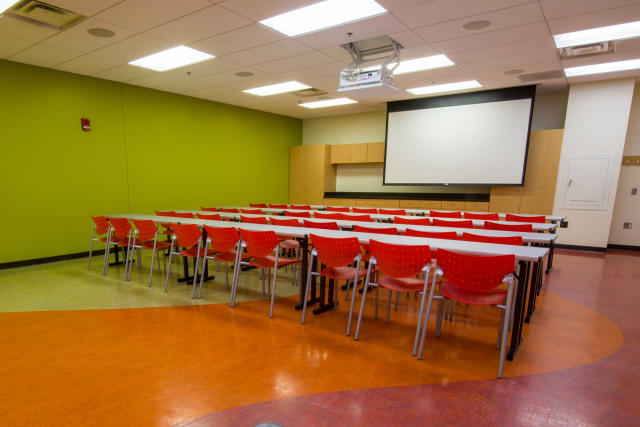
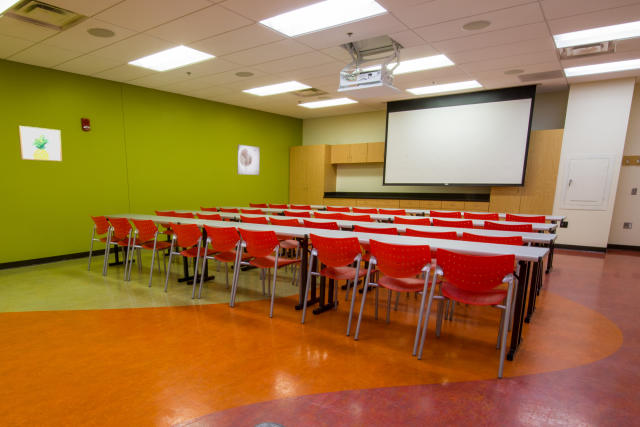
+ wall art (248, 160)
+ wall art (41, 144)
